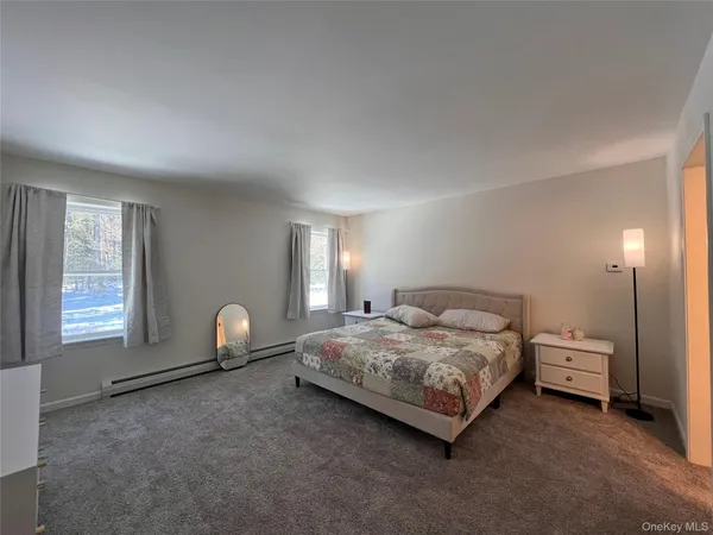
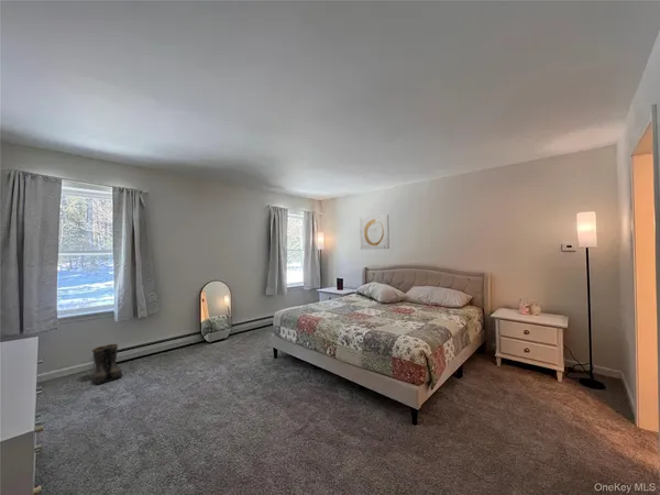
+ boots (106, 362)
+ wall art (374, 232)
